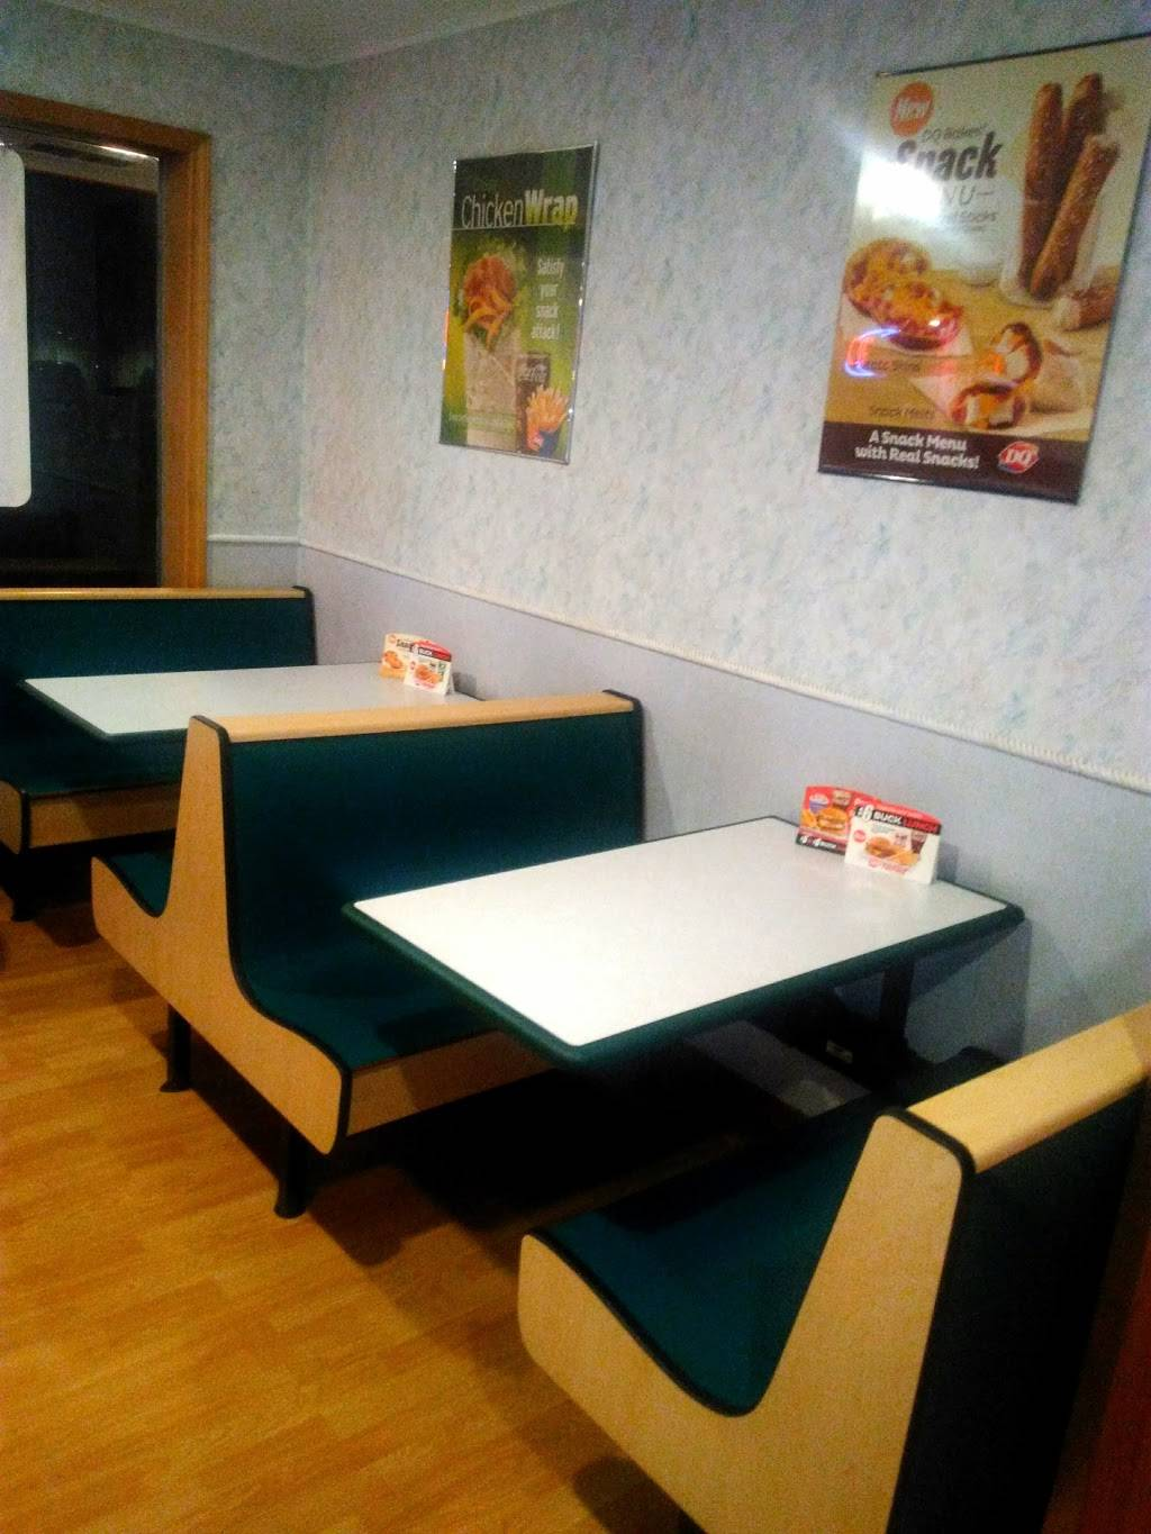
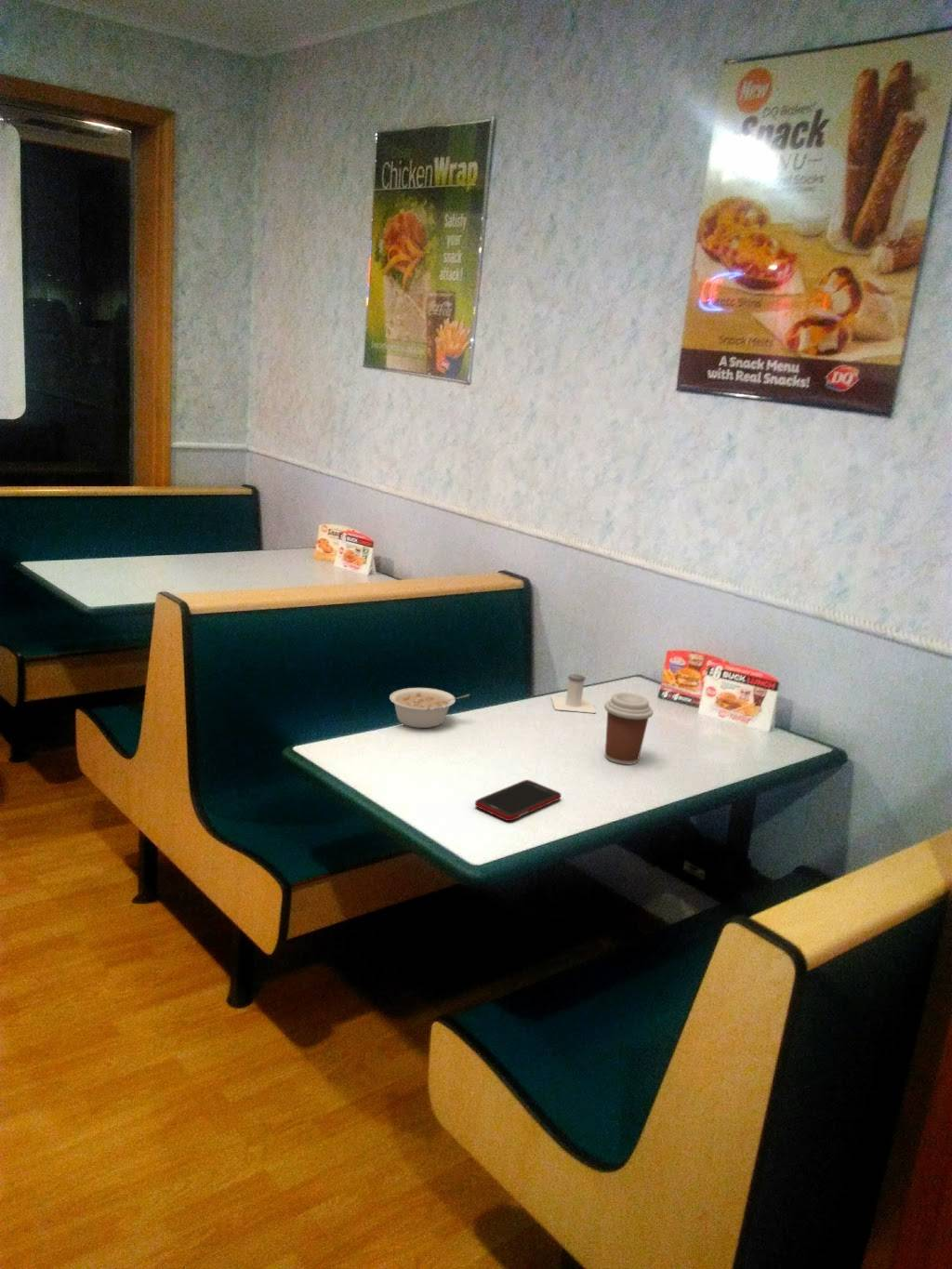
+ legume (424, 706)
+ cell phone (518, 800)
+ coffee cup (626, 728)
+ salt shaker (575, 690)
